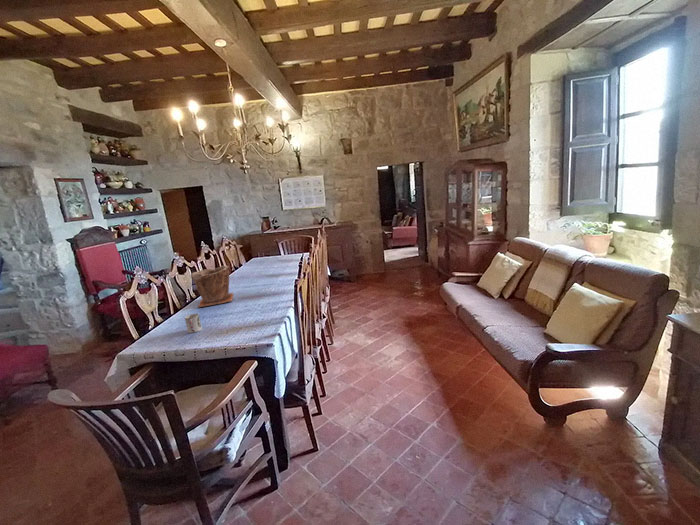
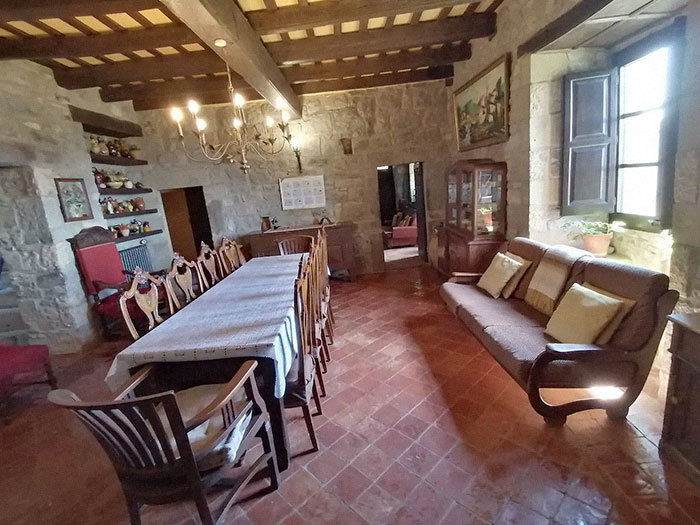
- cup (192, 324)
- plant pot (213, 284)
